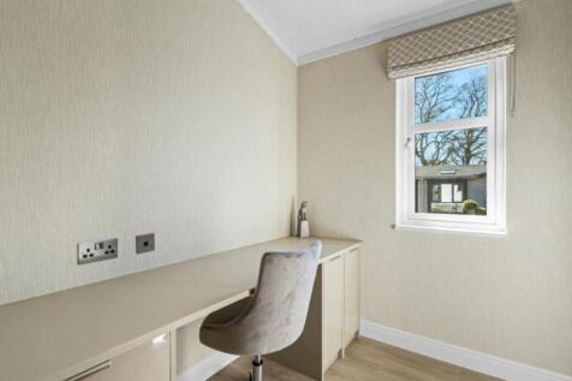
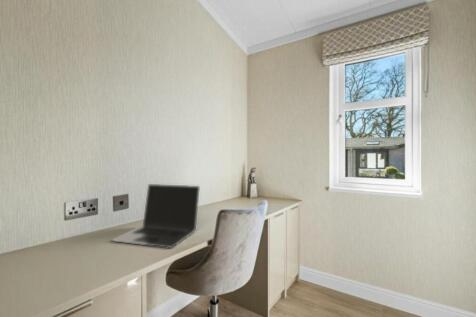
+ laptop (158, 211)
